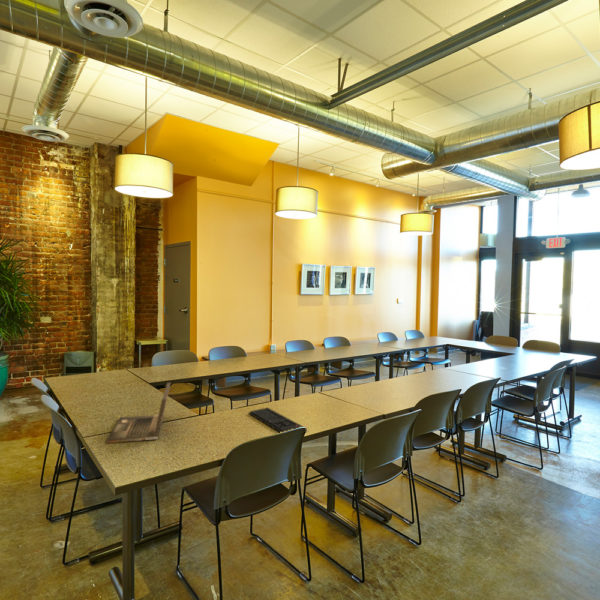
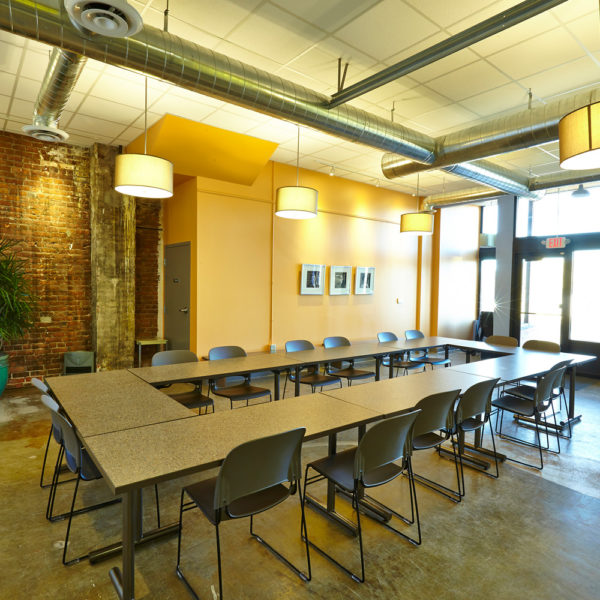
- keyboard (276, 419)
- laptop (141, 416)
